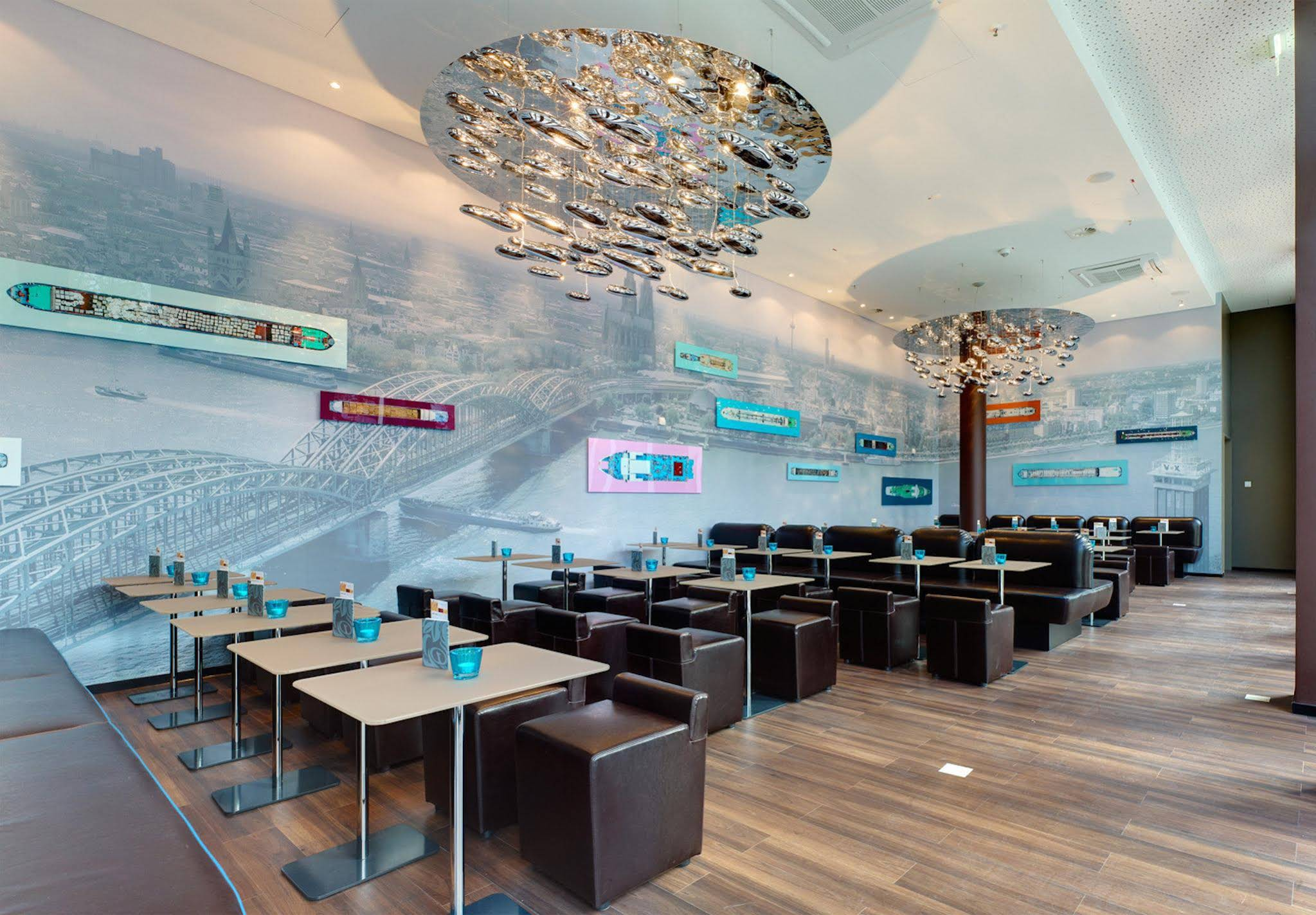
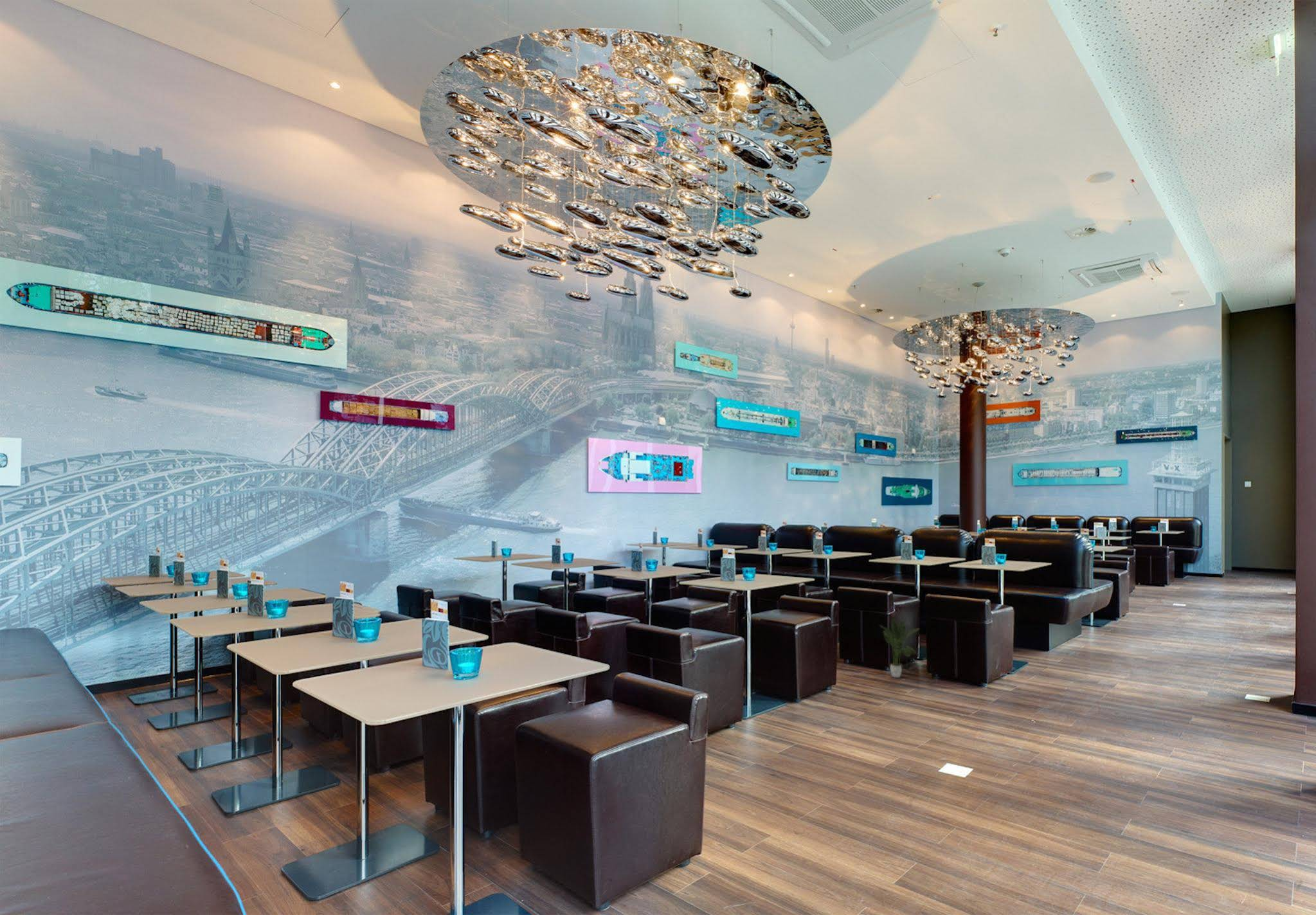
+ potted plant (899, 648)
